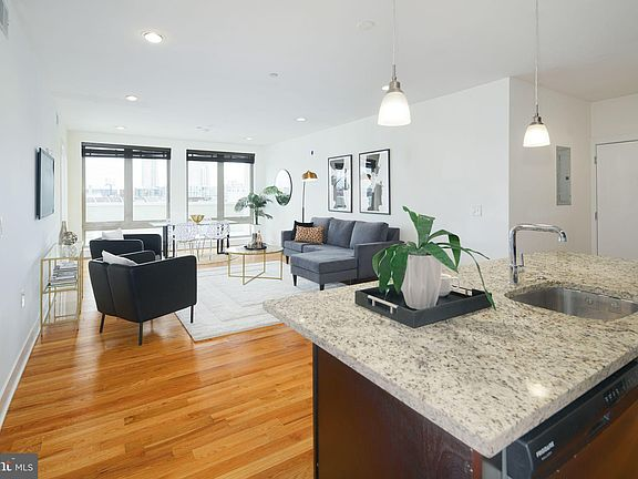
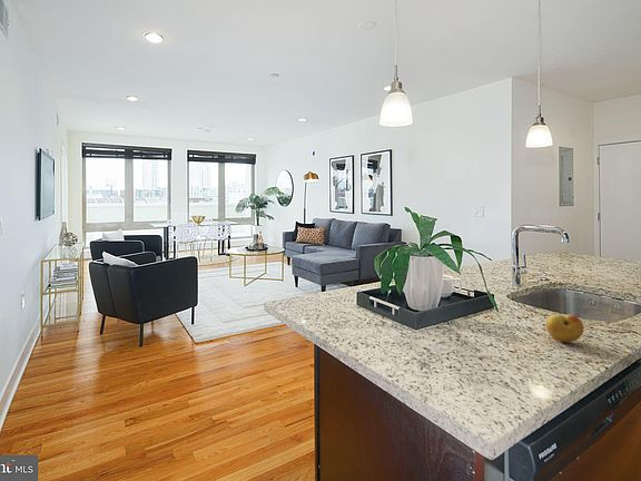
+ fruit (564, 327)
